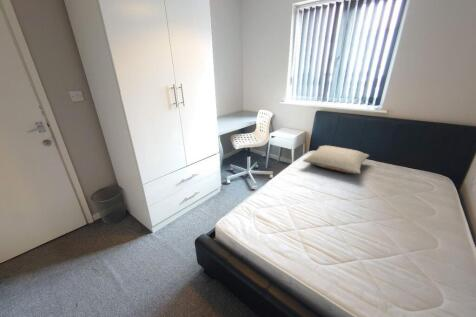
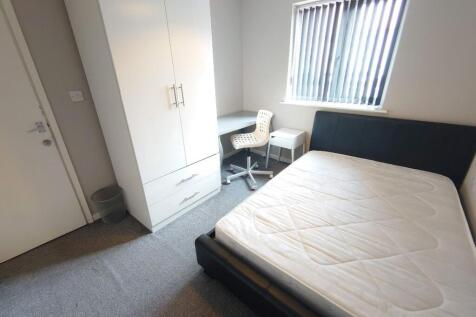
- pillow (336, 158)
